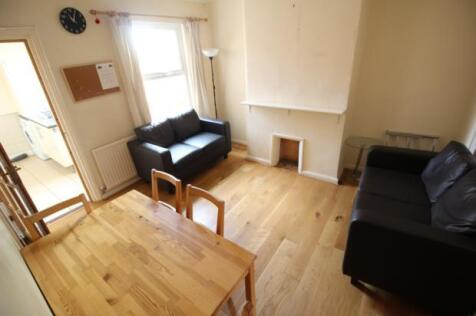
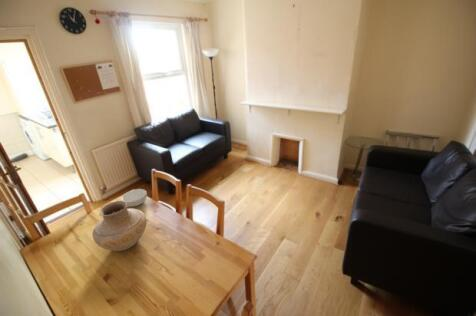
+ vase (120, 225)
+ cereal bowl (135, 199)
